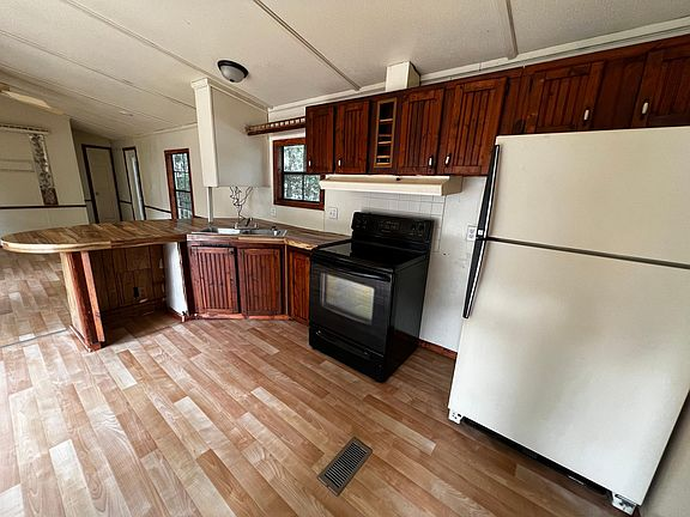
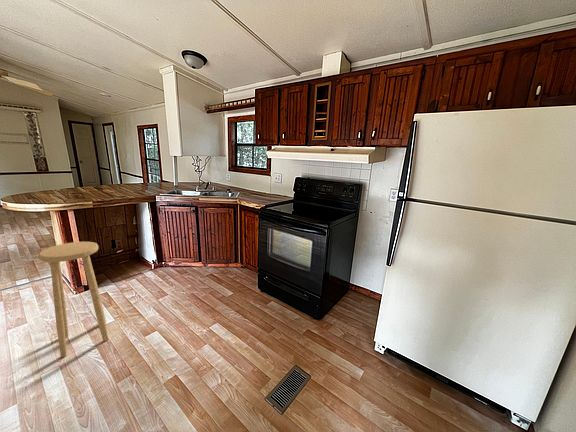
+ stool (90, 292)
